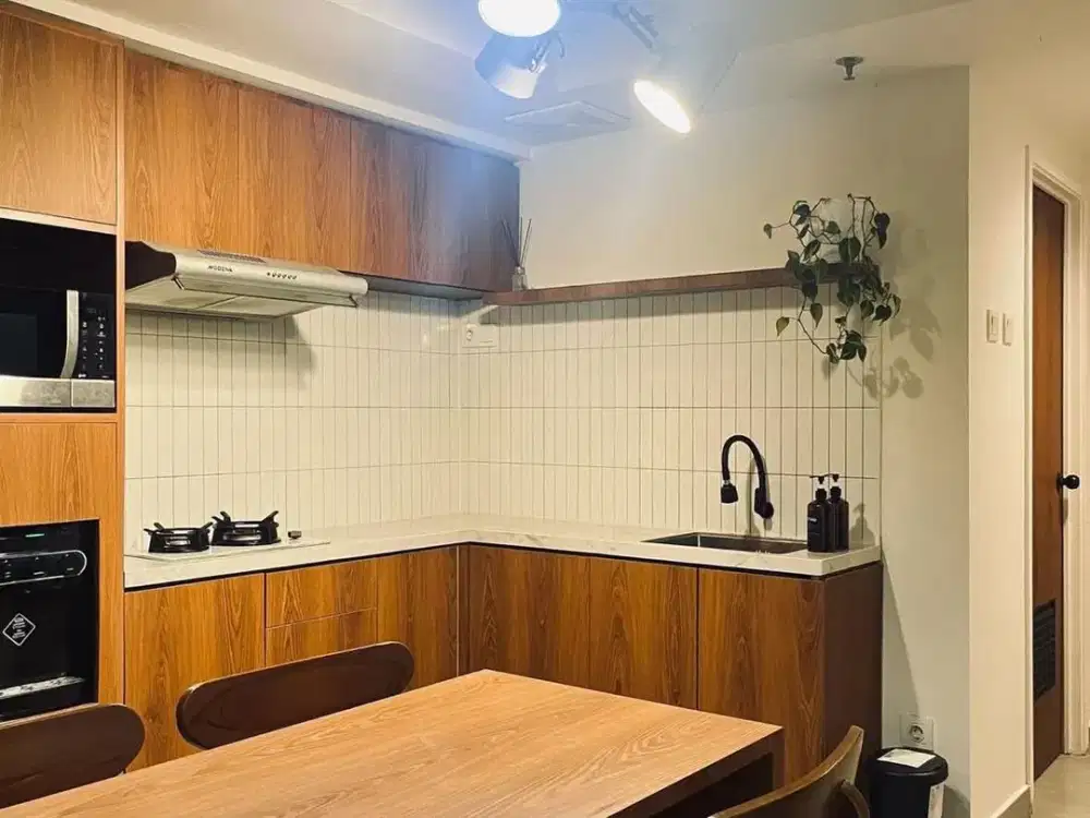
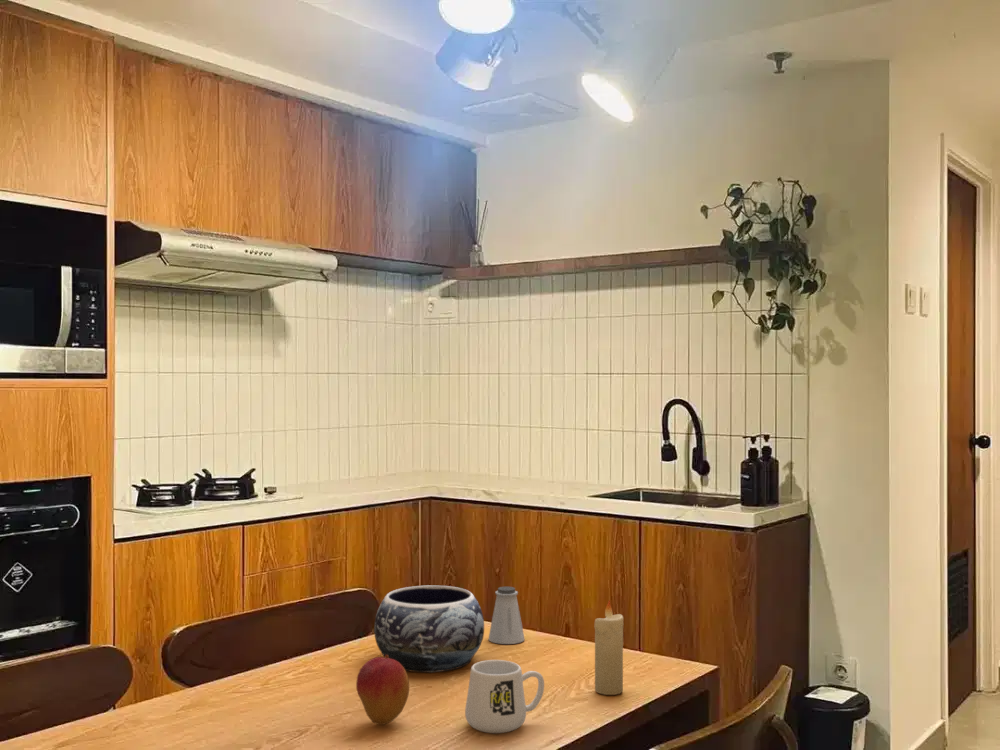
+ decorative bowl (429, 627)
+ candle (608, 645)
+ saltshaker (506, 613)
+ fruit (382, 689)
+ mug (505, 695)
